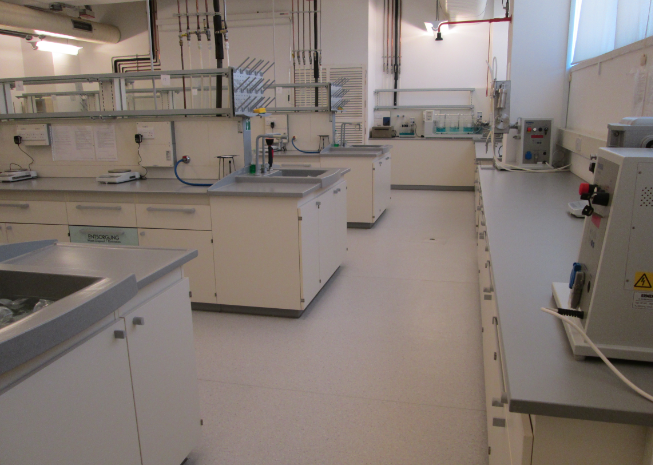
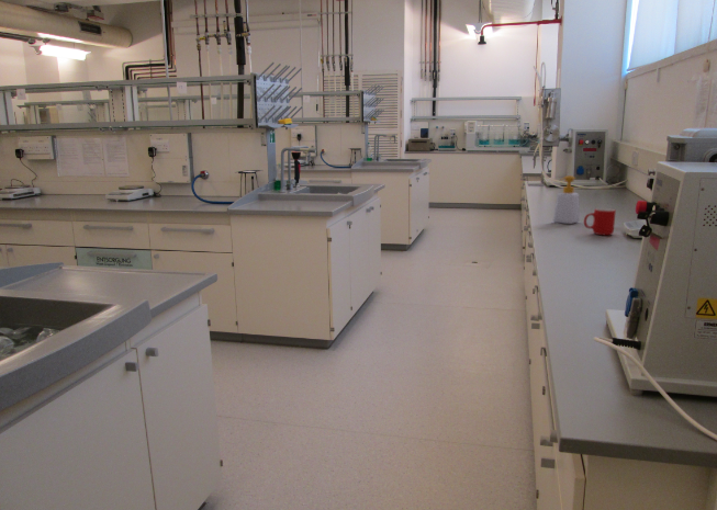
+ soap bottle (565, 200)
+ cup (598, 222)
